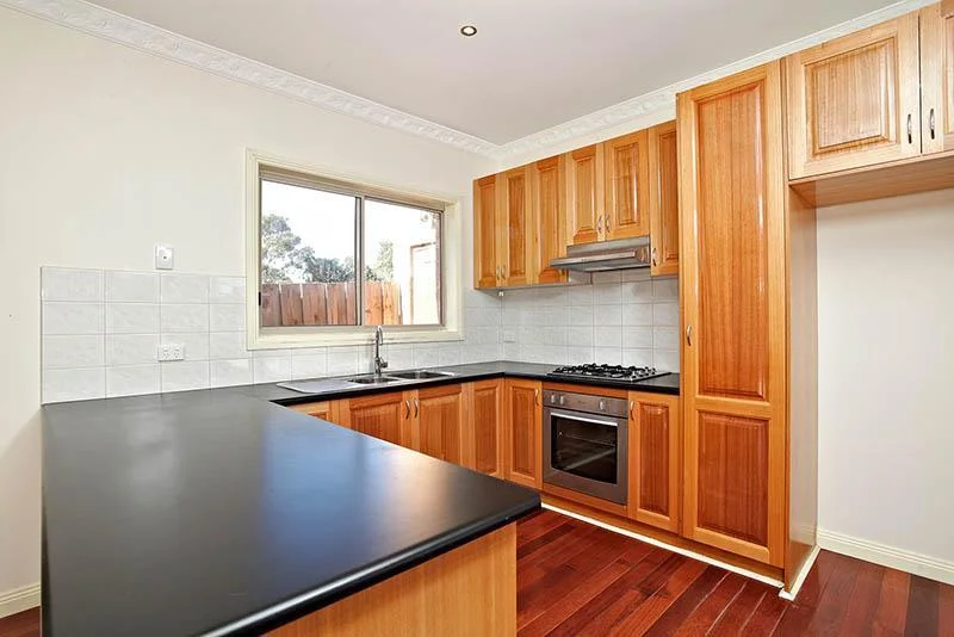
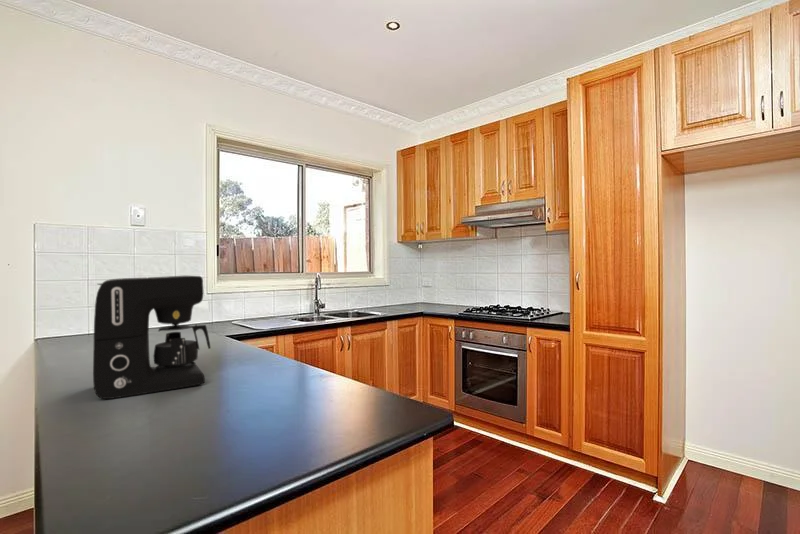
+ coffee maker (159, 330)
